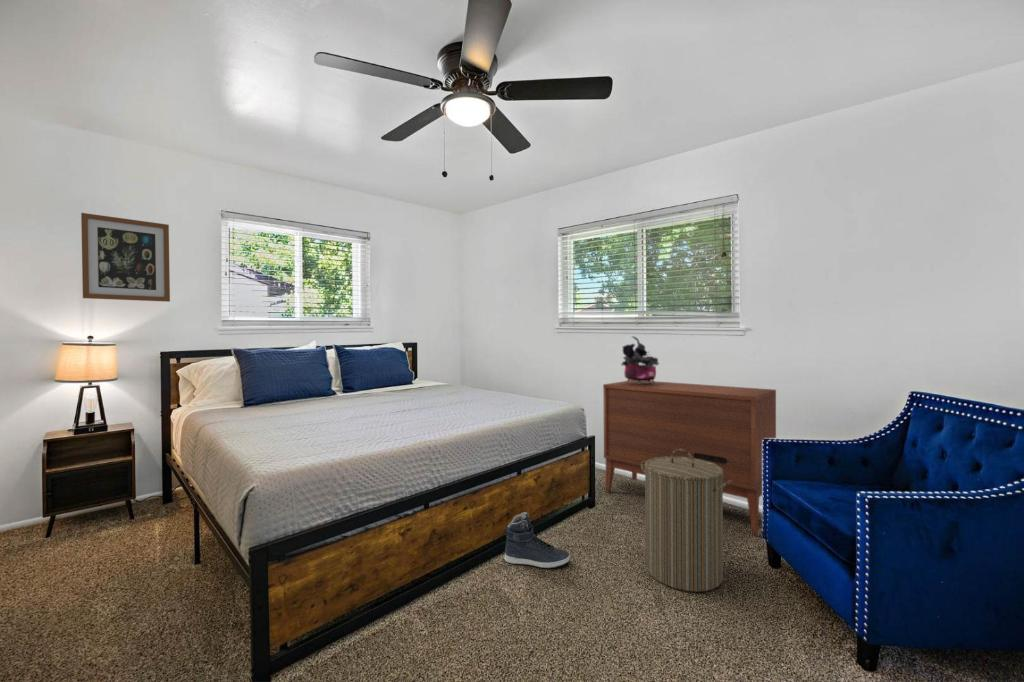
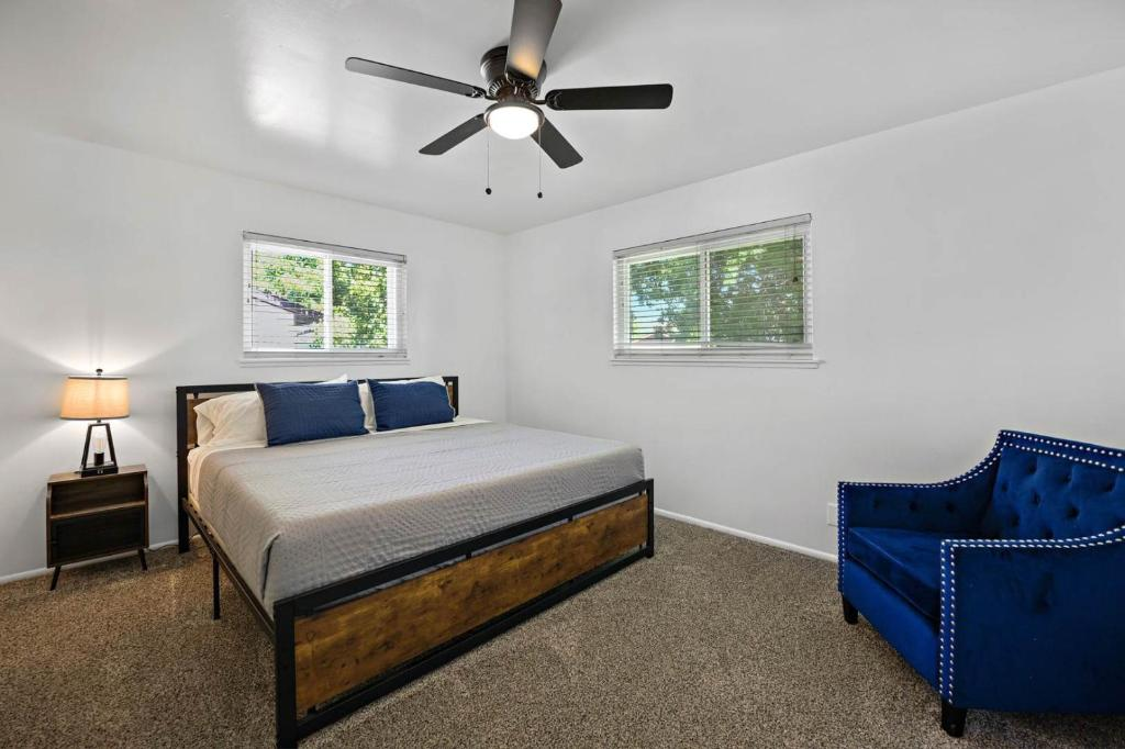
- potted plant (641, 359)
- sneaker (536, 537)
- dresser (685, 444)
- laundry hamper (683, 510)
- wall art (127, 259)
